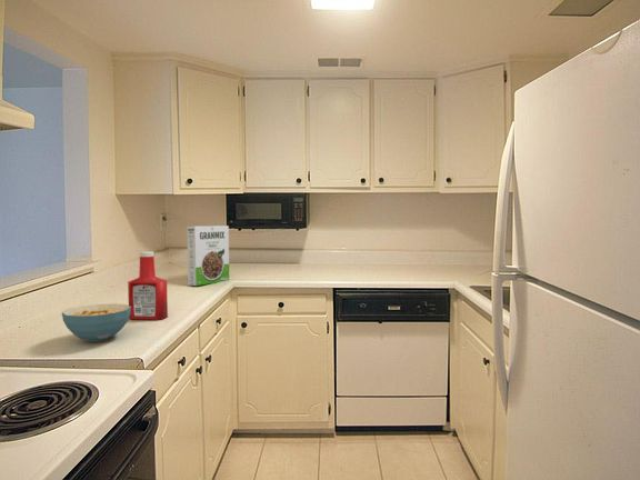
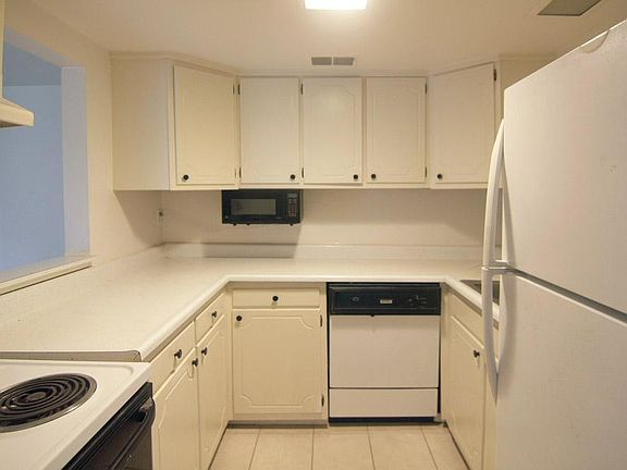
- cereal box (209, 253)
- cereal bowl (98, 323)
- soap bottle (147, 284)
